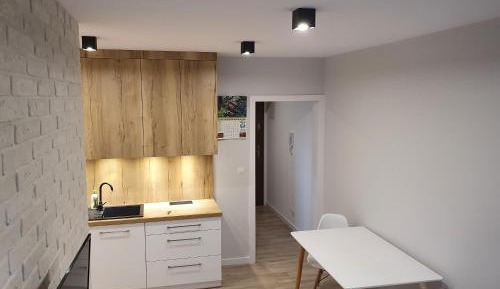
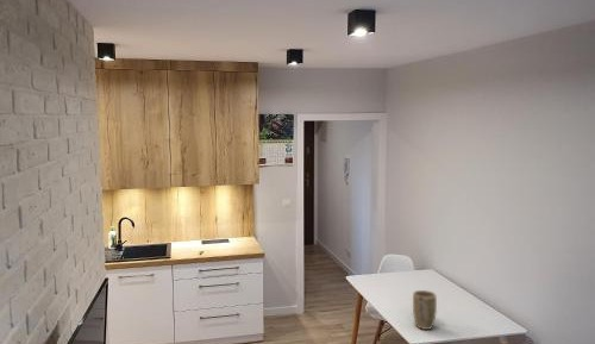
+ plant pot (424, 309)
